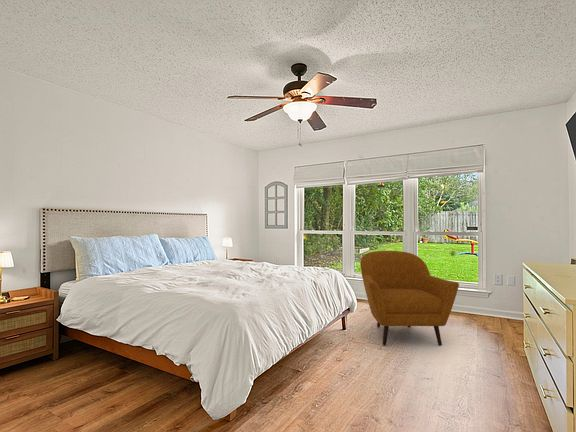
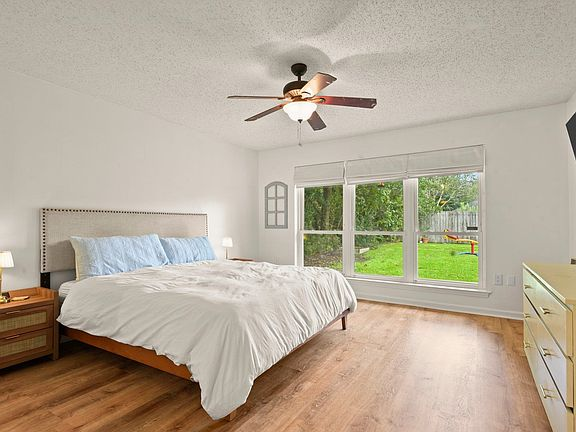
- armchair (399, 293)
